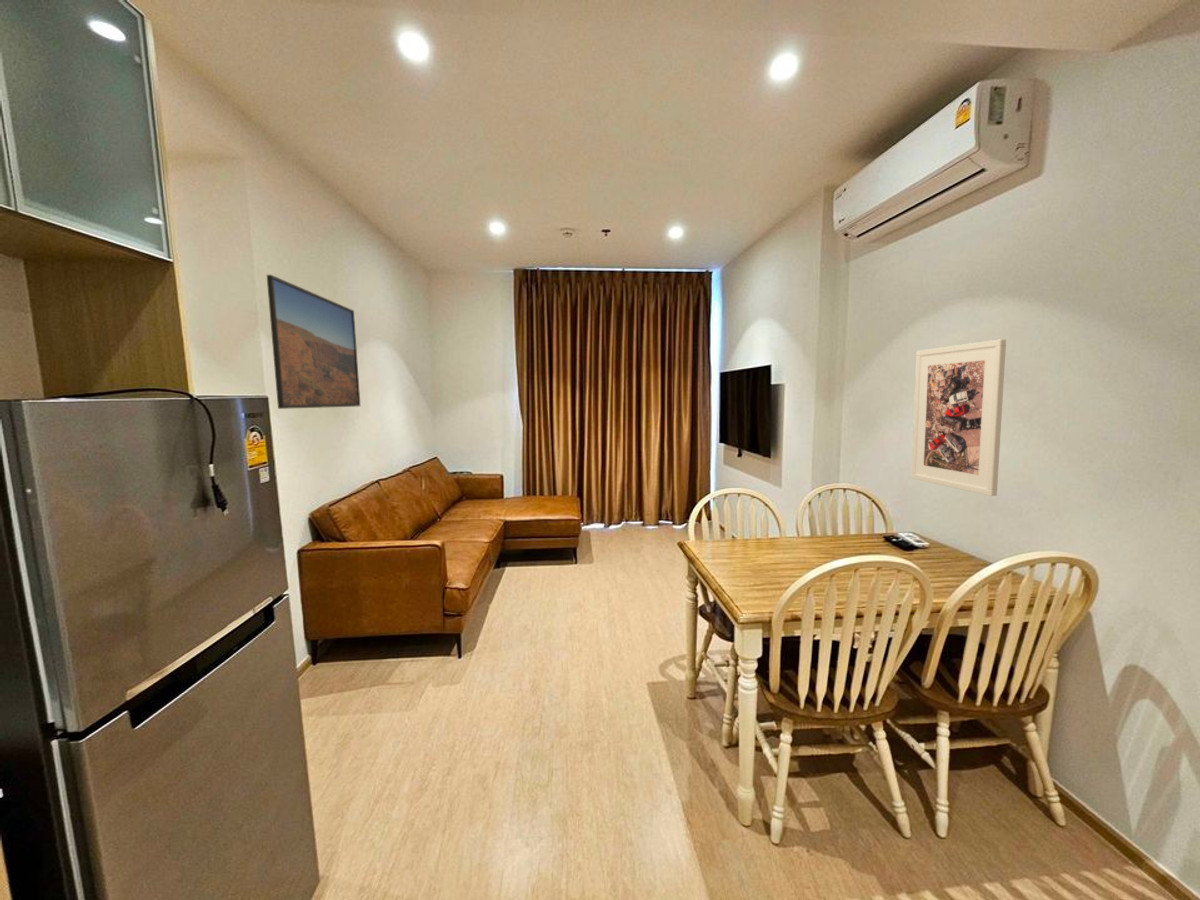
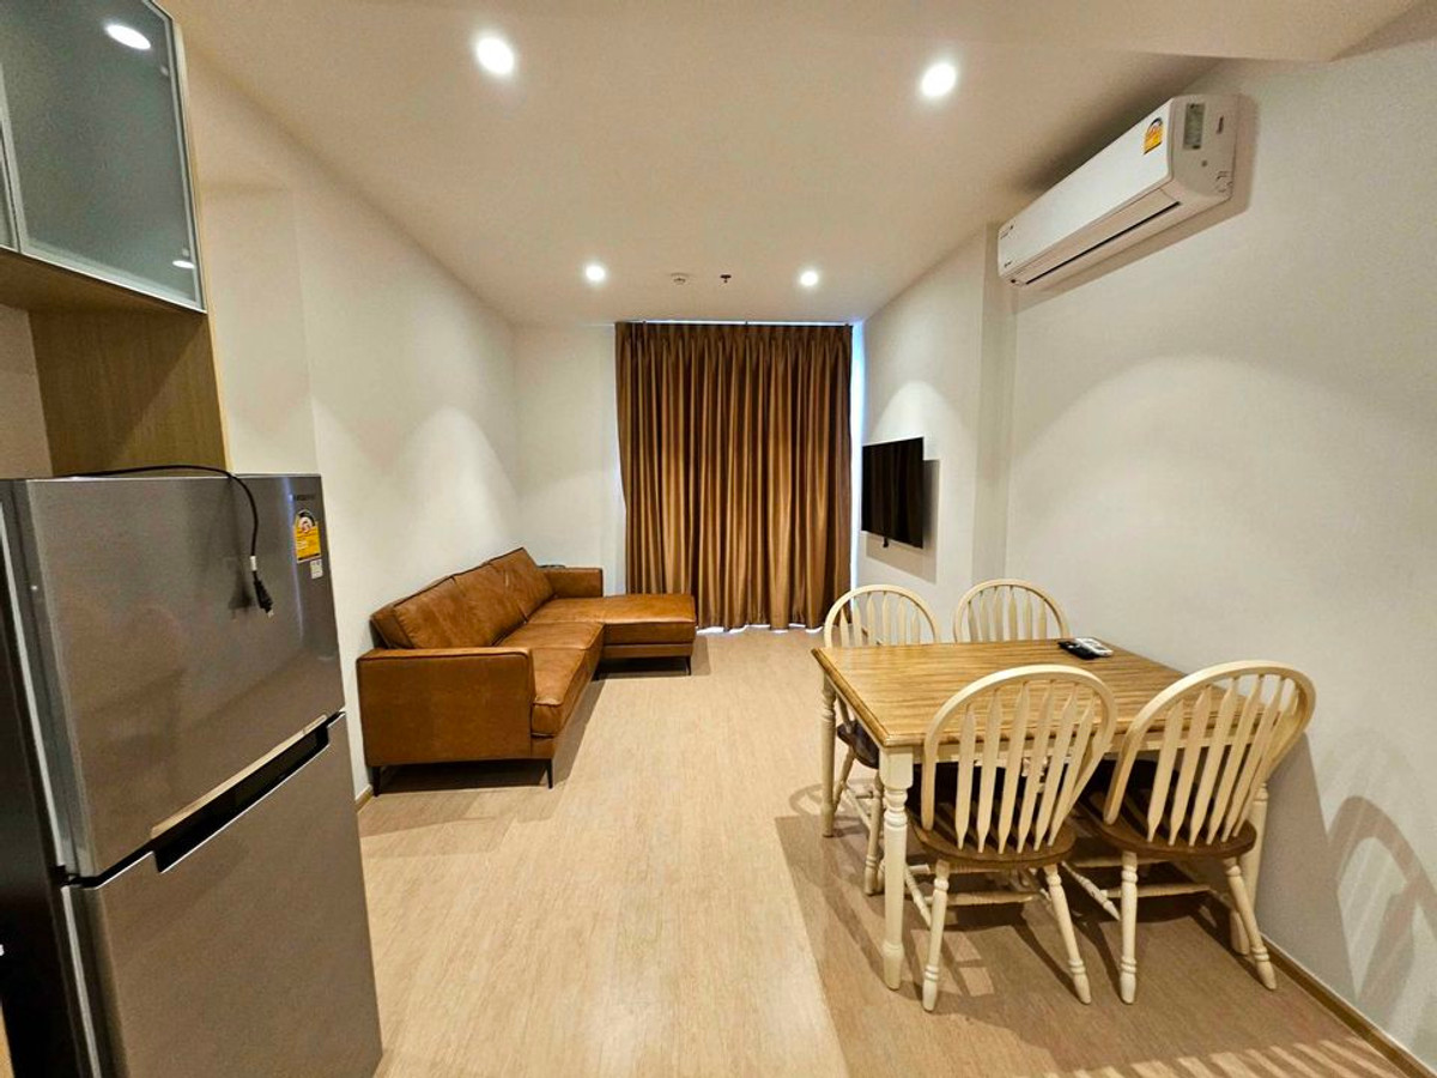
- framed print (953, 417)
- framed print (321, 352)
